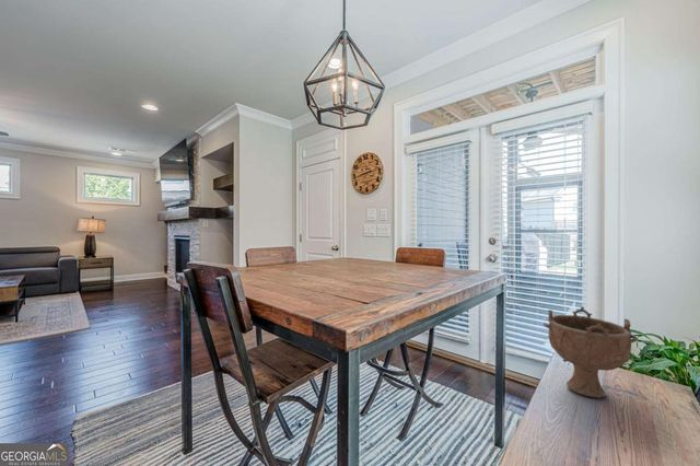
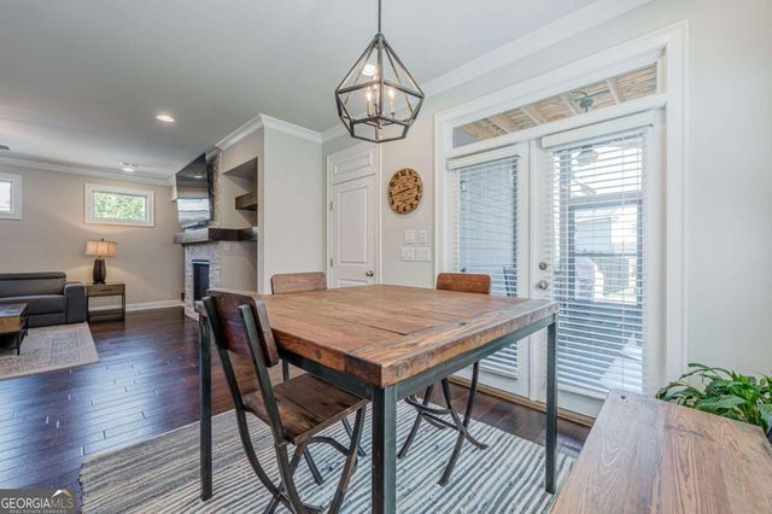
- decorative bowl (586, 351)
